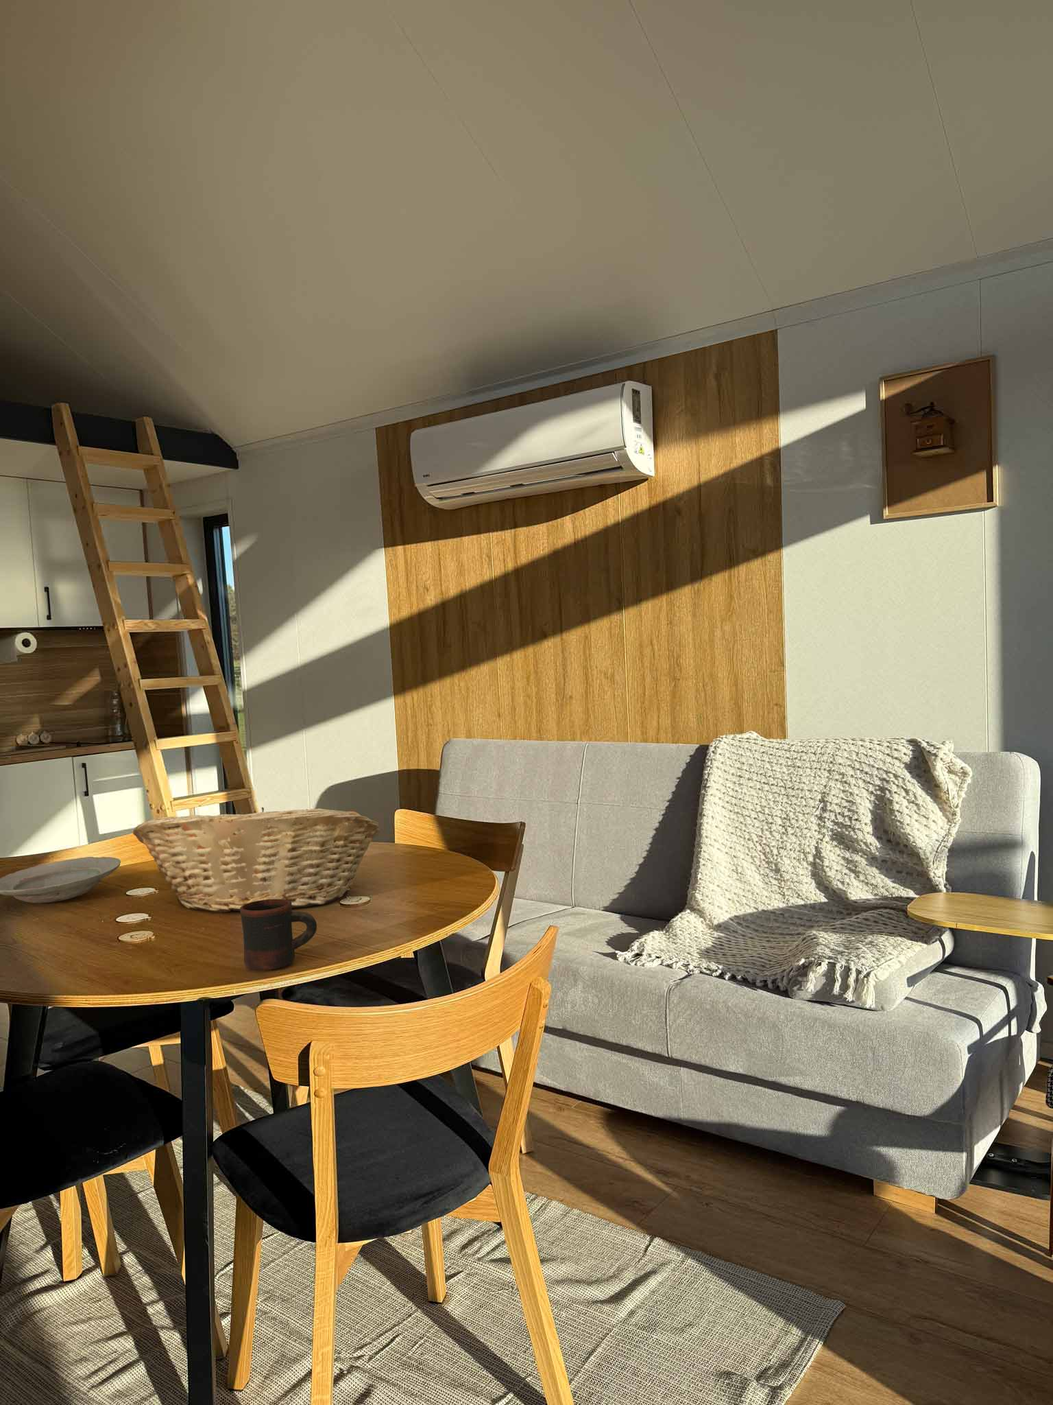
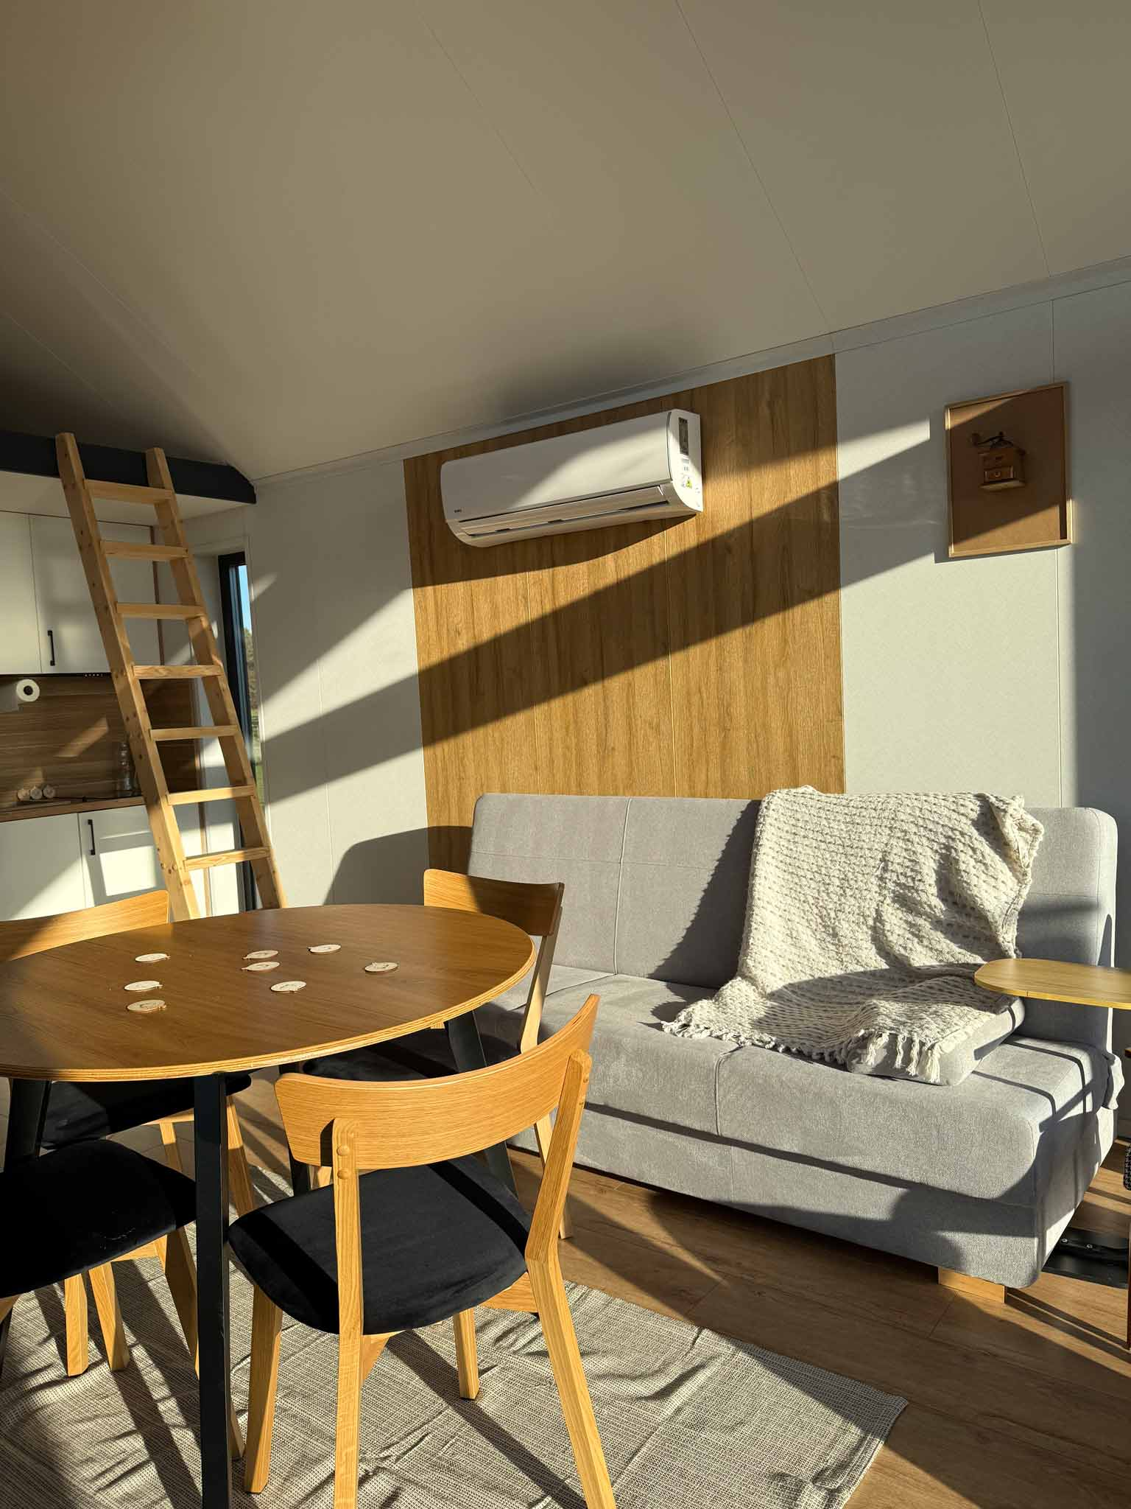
- mug (280, 934)
- plate (56, 883)
- fruit basket (260, 850)
